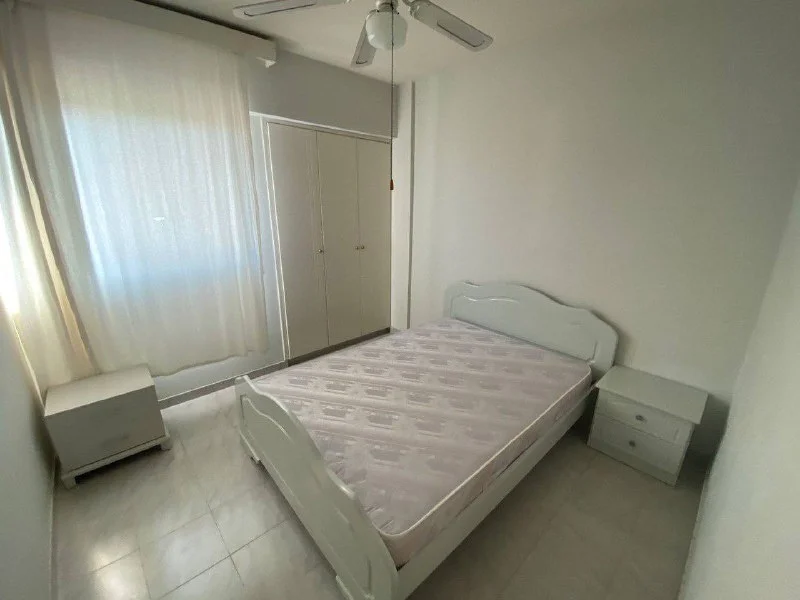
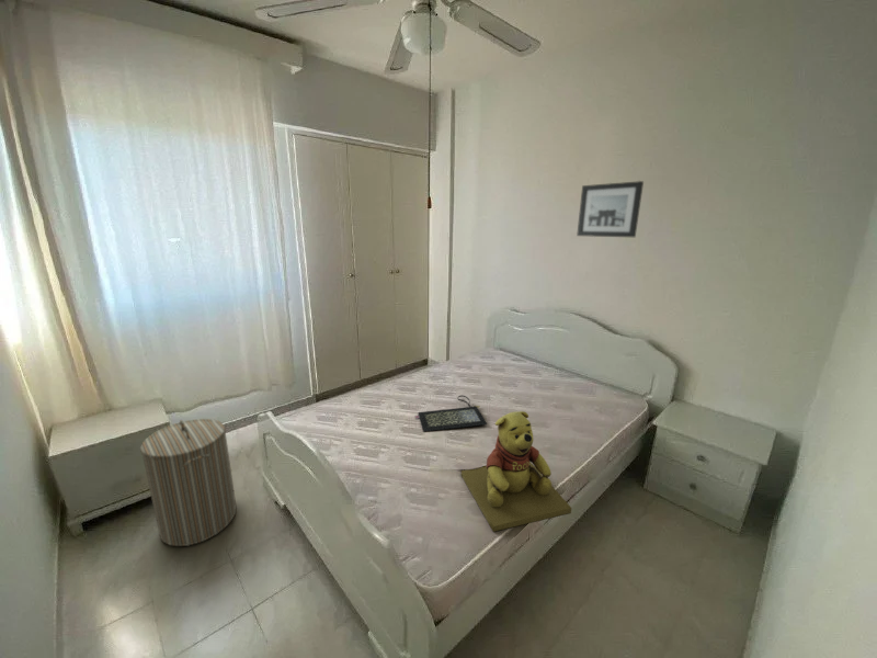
+ clutch bag (454, 417)
+ laundry hamper (191, 473)
+ wall art (607, 211)
+ teddy bear (515, 456)
